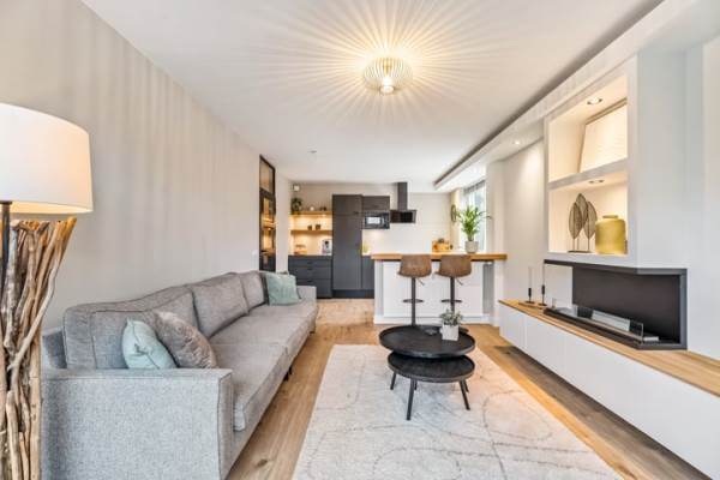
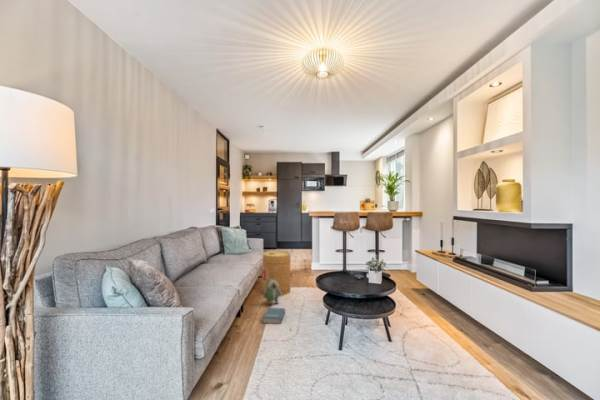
+ hardback book (274, 315)
+ plush toy (272, 291)
+ basket (276, 272)
